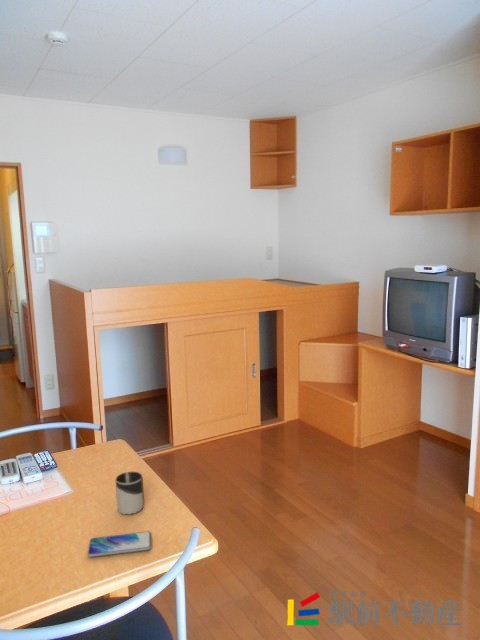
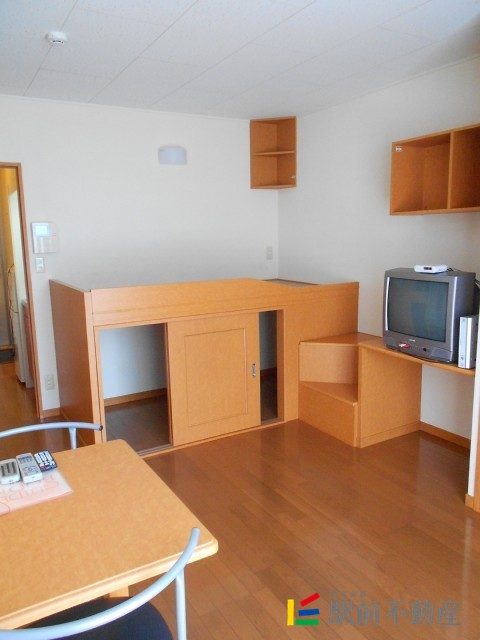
- smartphone (120, 543)
- cup (130, 490)
